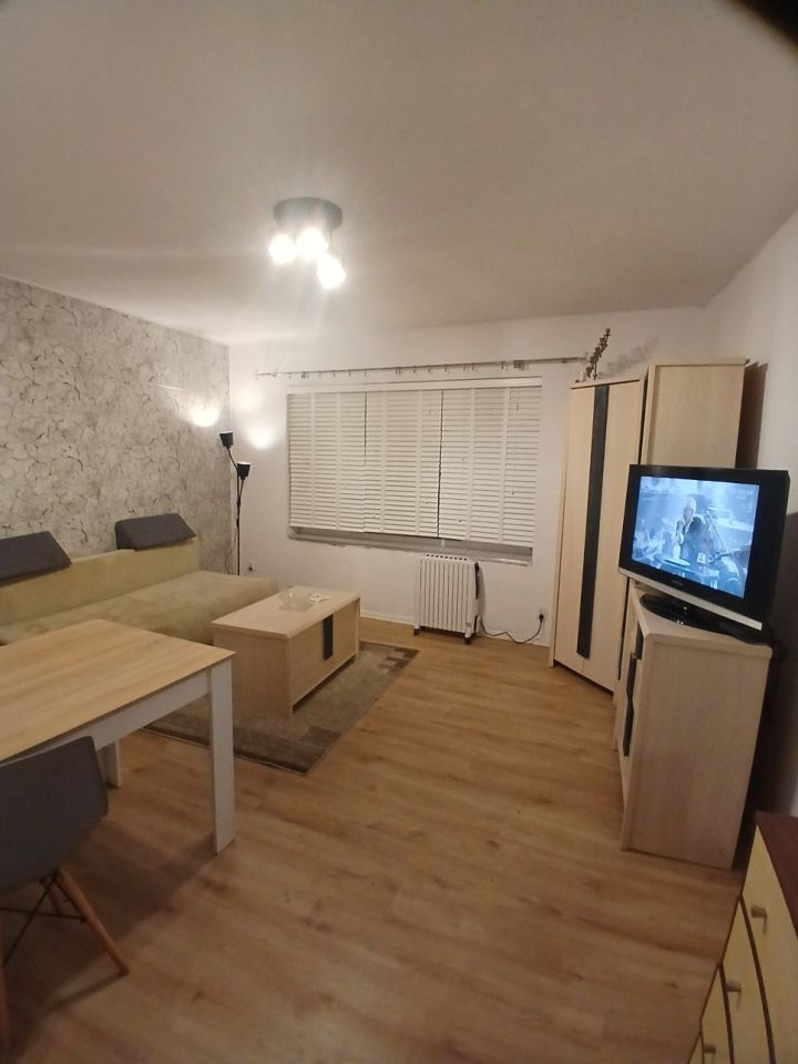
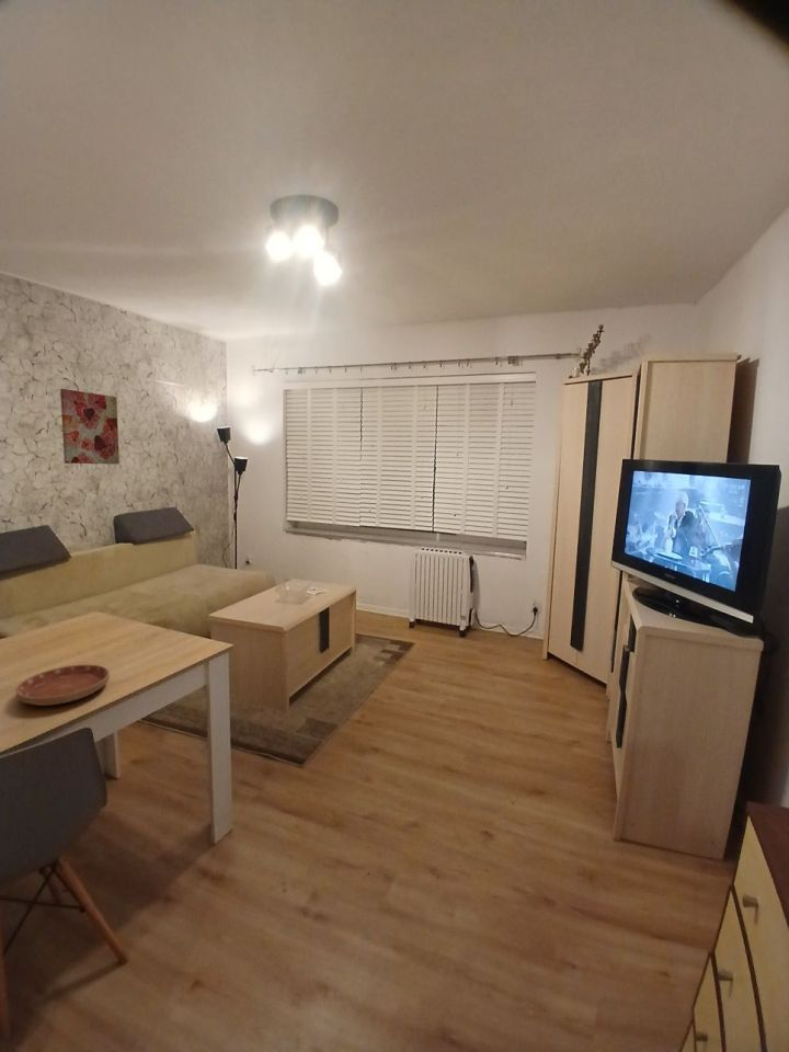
+ saucer (65, 685)
+ wall art (91, 428)
